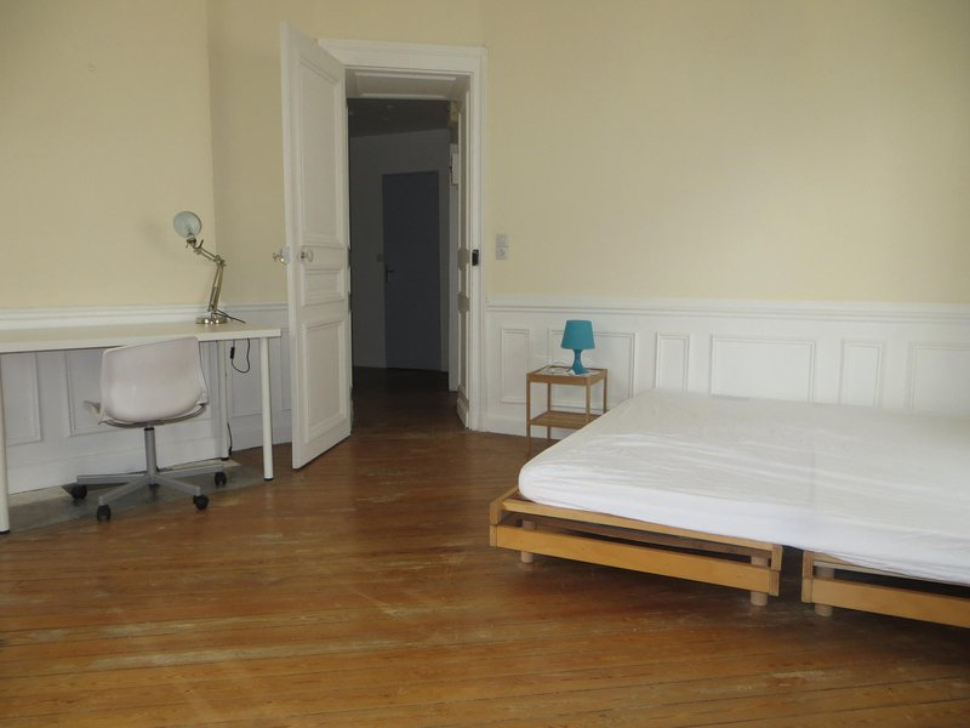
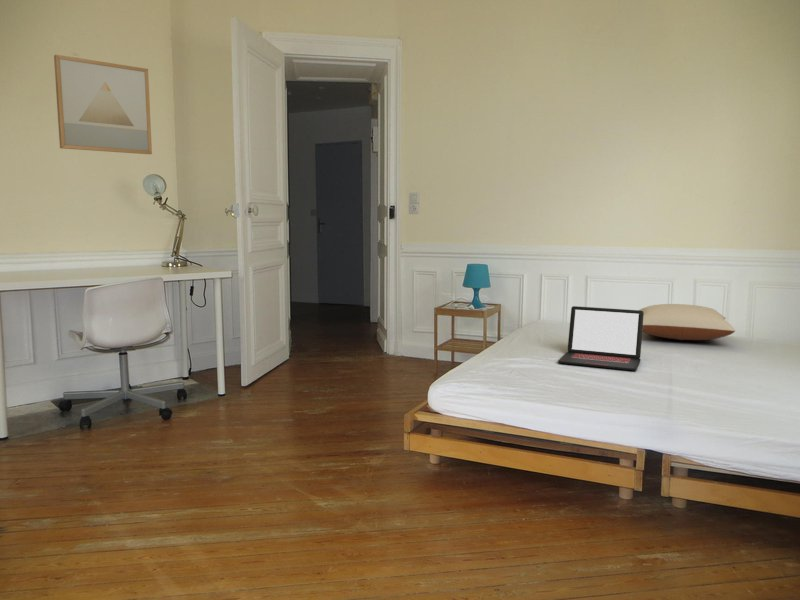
+ pillow (681, 322)
+ laptop (601, 336)
+ wall art (105, 107)
